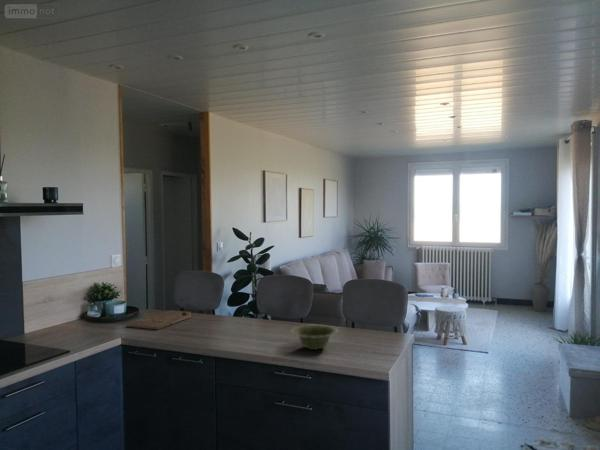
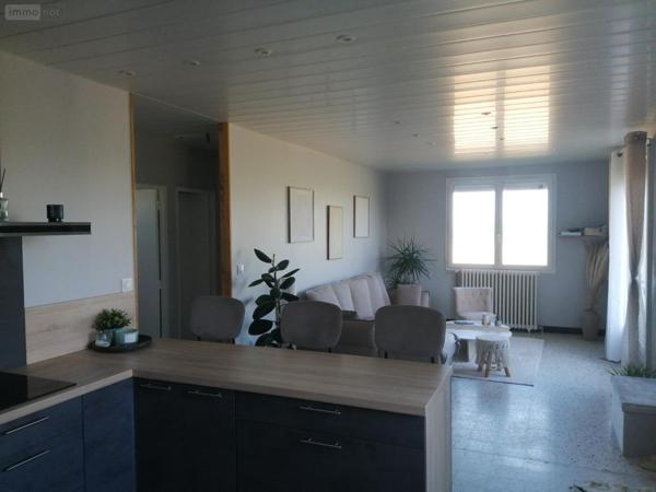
- cutting board (164, 319)
- dish (314, 338)
